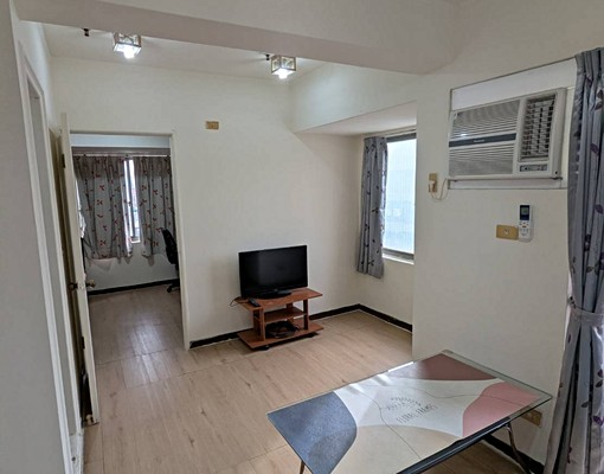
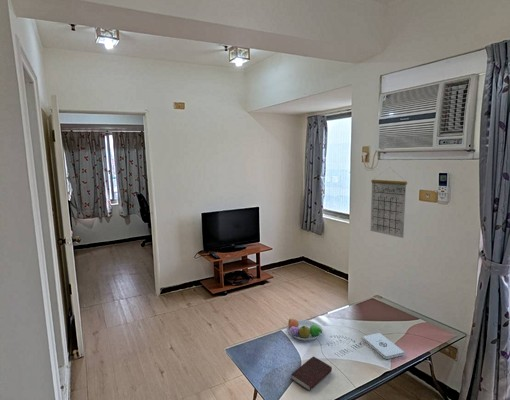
+ calendar (387, 201)
+ fruit bowl (305, 326)
+ notepad (382, 345)
+ book (311, 372)
